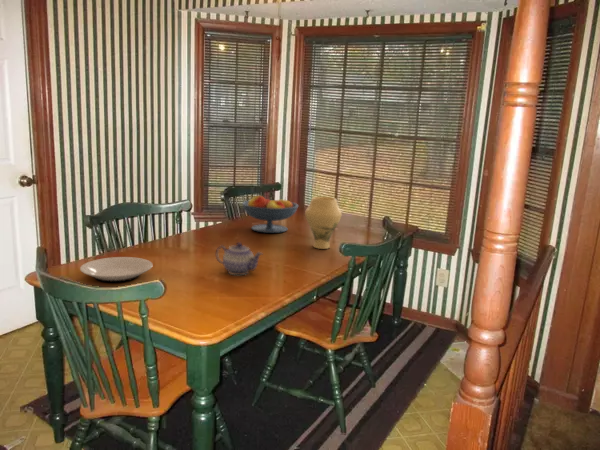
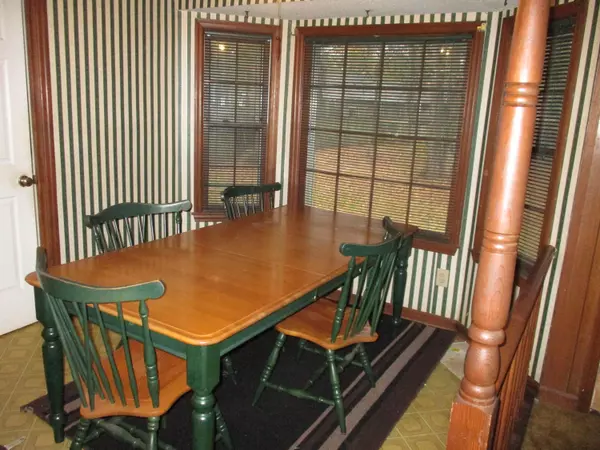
- teapot (238, 257)
- vase (322, 222)
- plate (117, 270)
- fruit bowl (270, 212)
